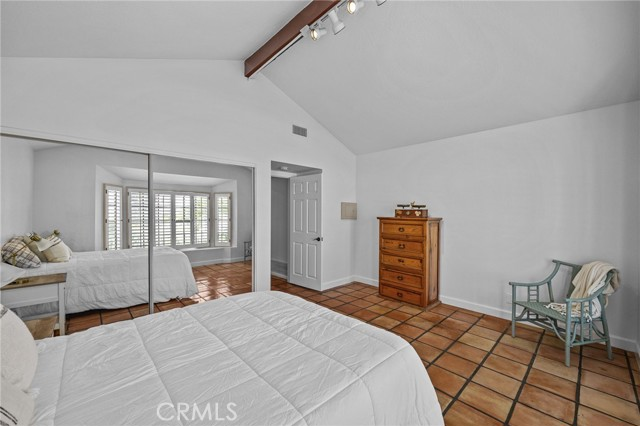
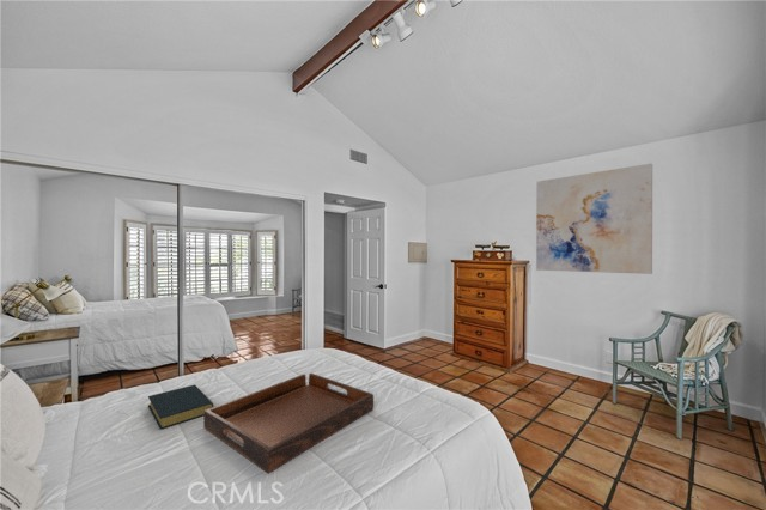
+ serving tray (293, 409)
+ hardback book (180, 403)
+ wall art (588, 223)
